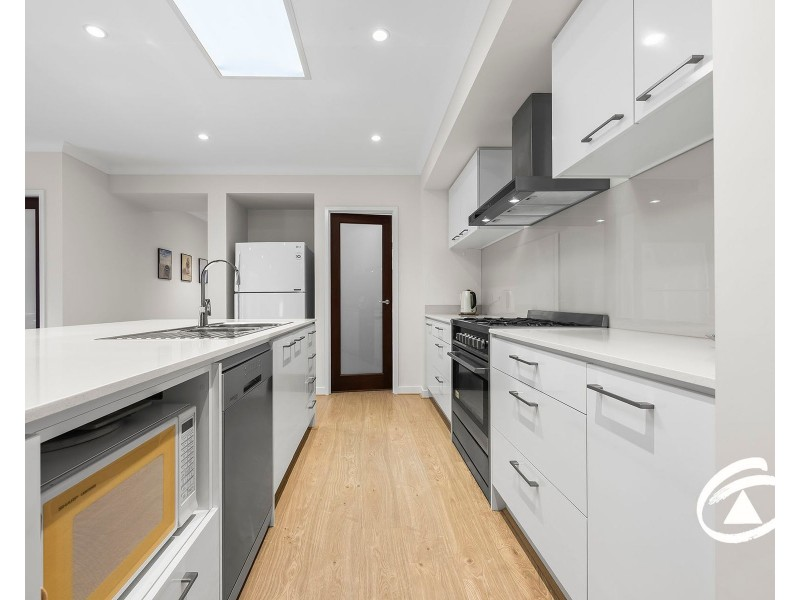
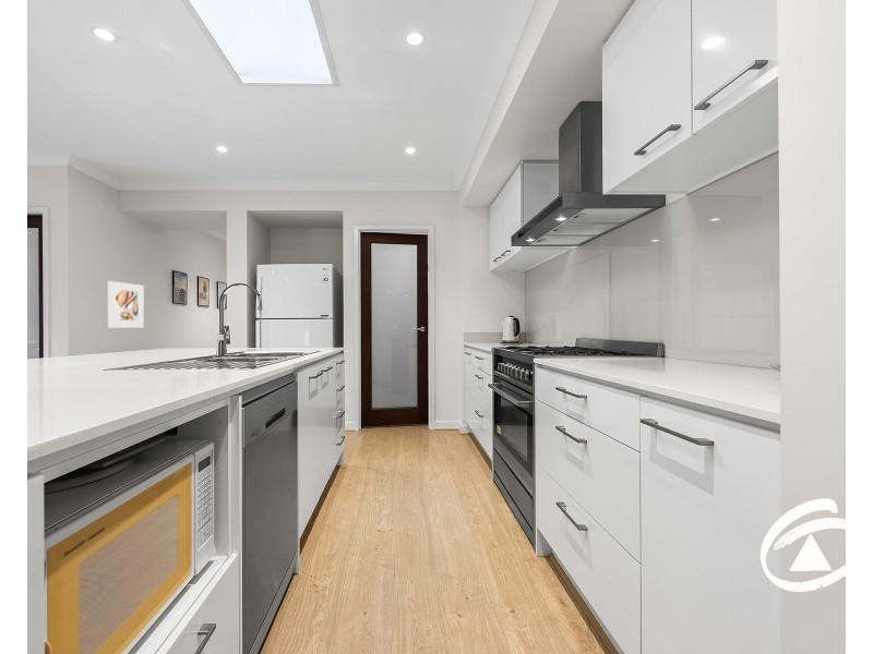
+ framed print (127, 305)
